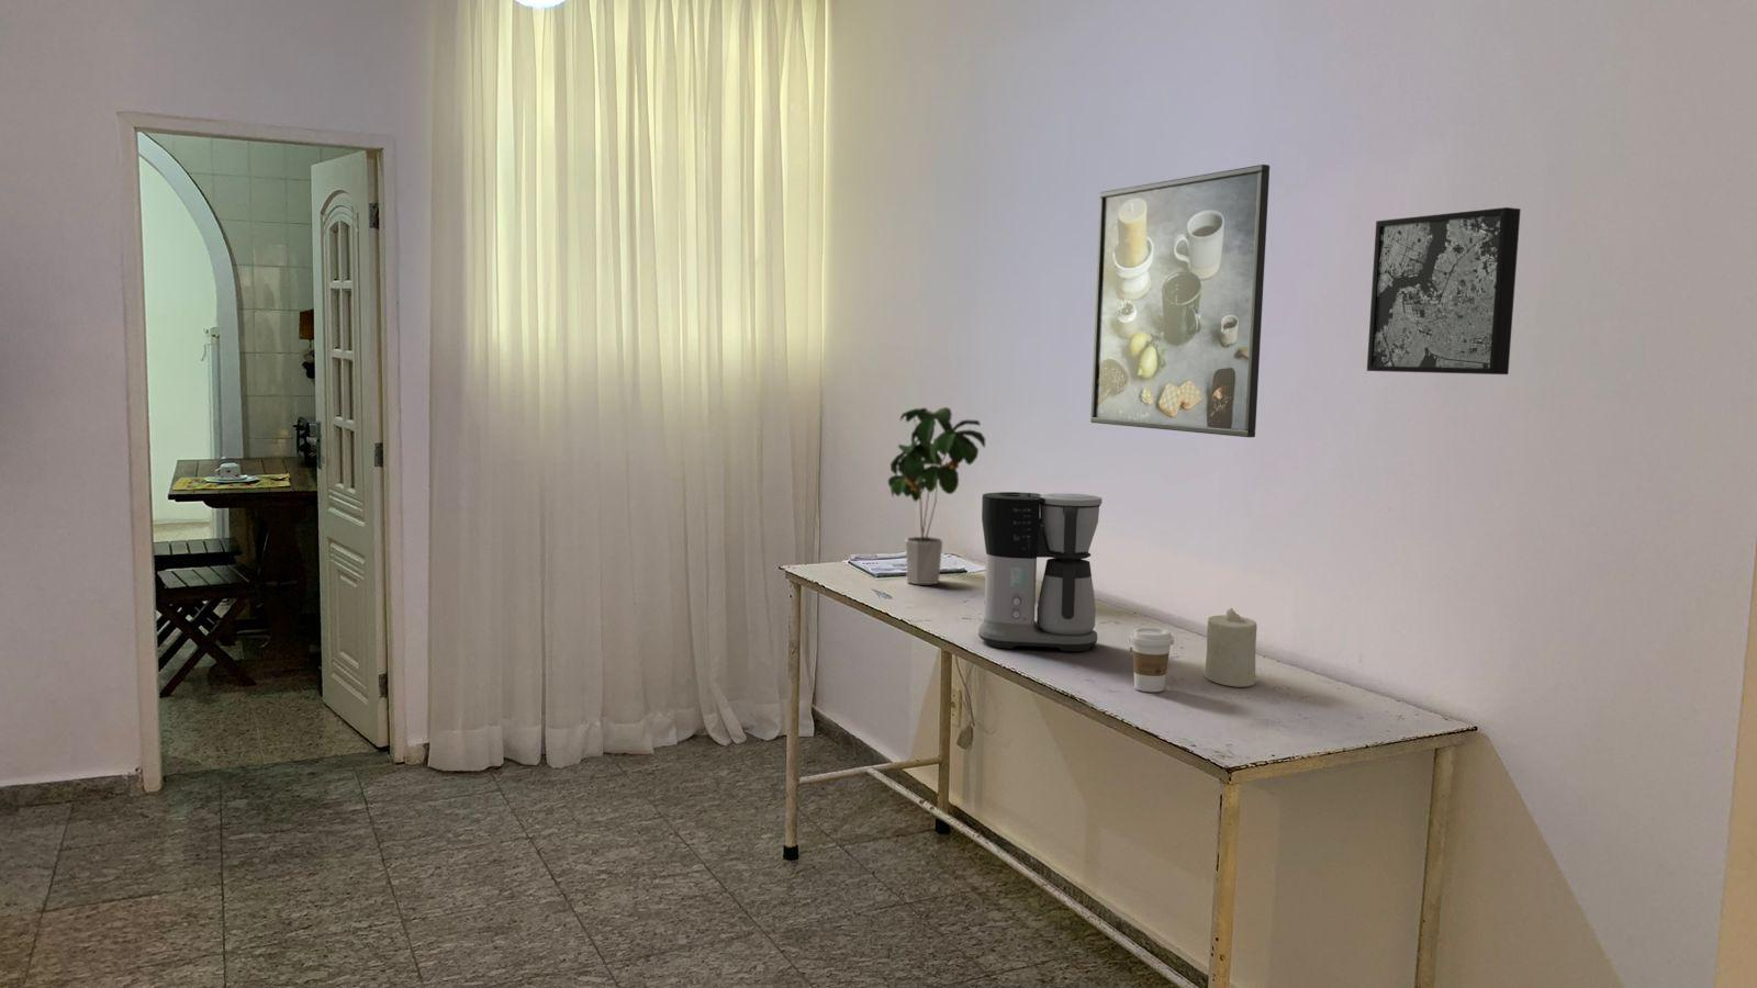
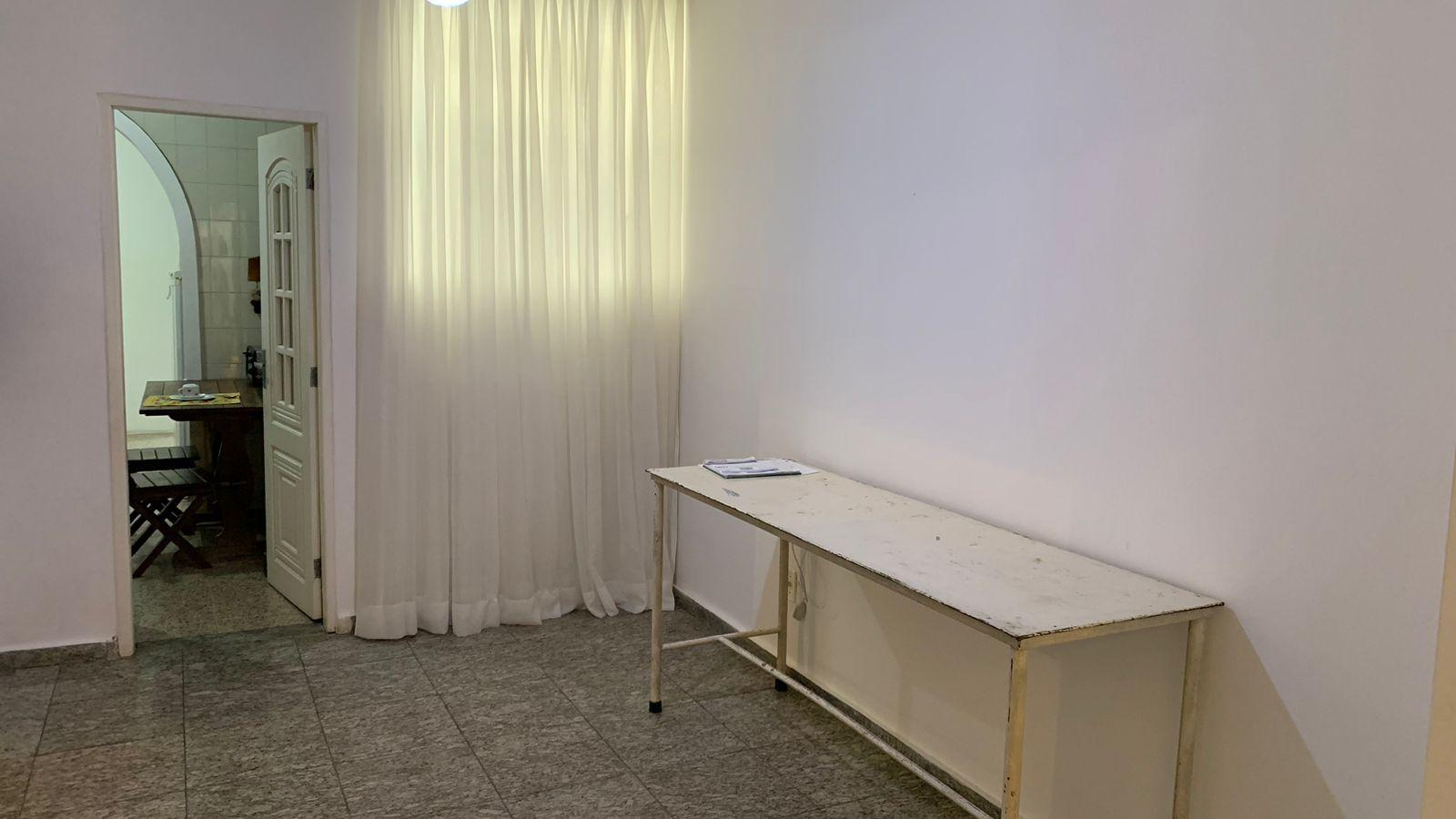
- coffee maker (1035, 569)
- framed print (1172, 305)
- potted plant (928, 495)
- coffee cup (1150, 659)
- candle (1232, 644)
- wall art (1438, 294)
